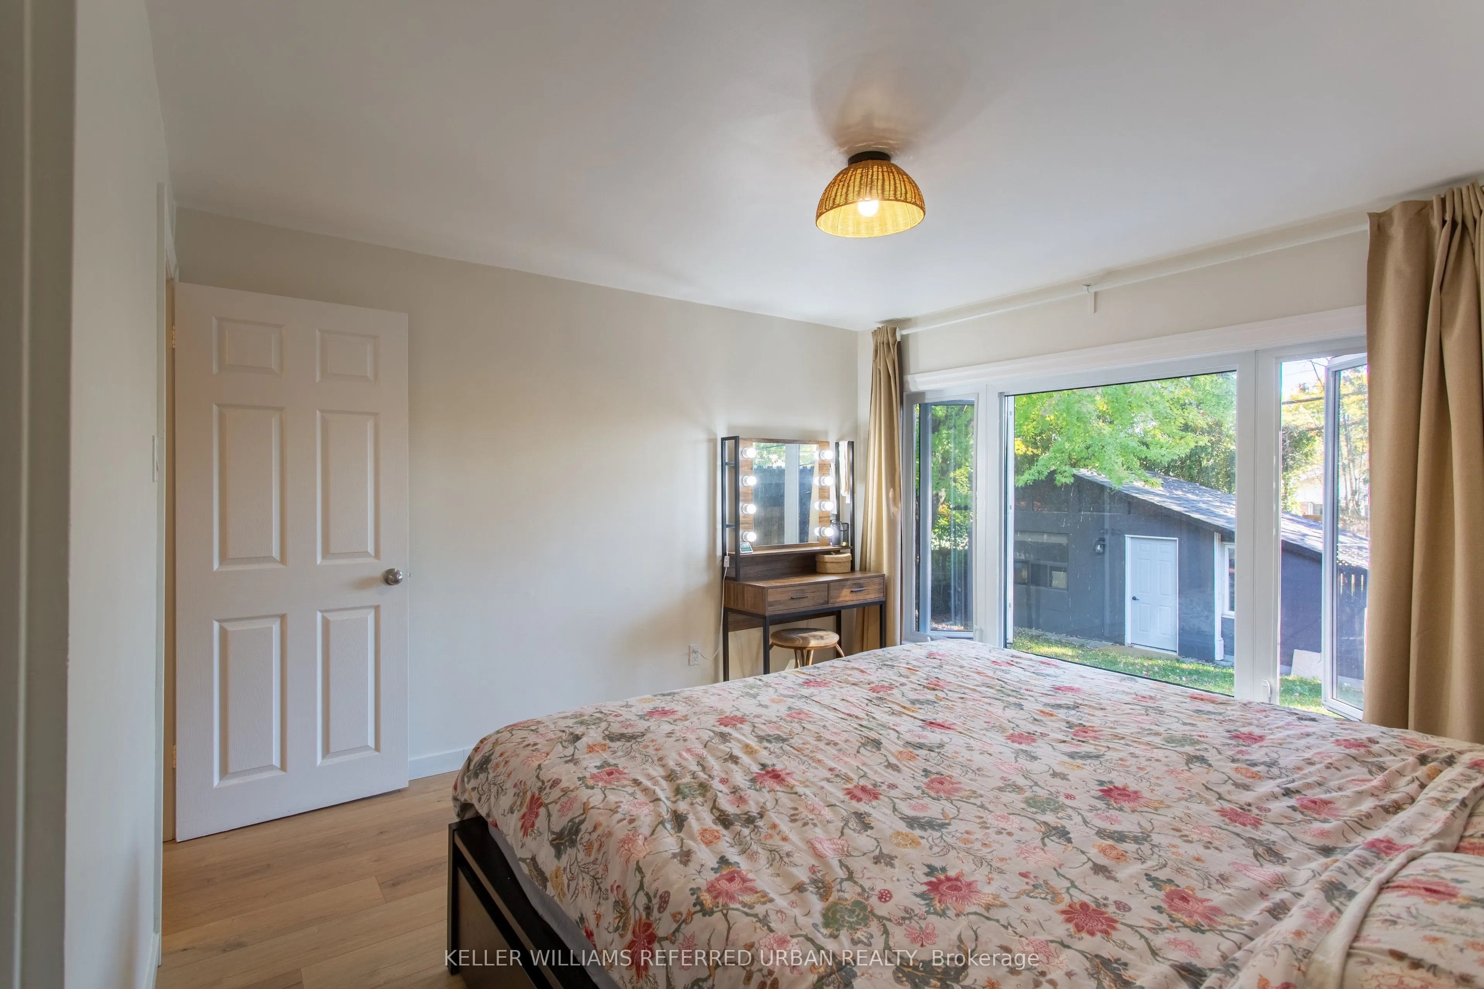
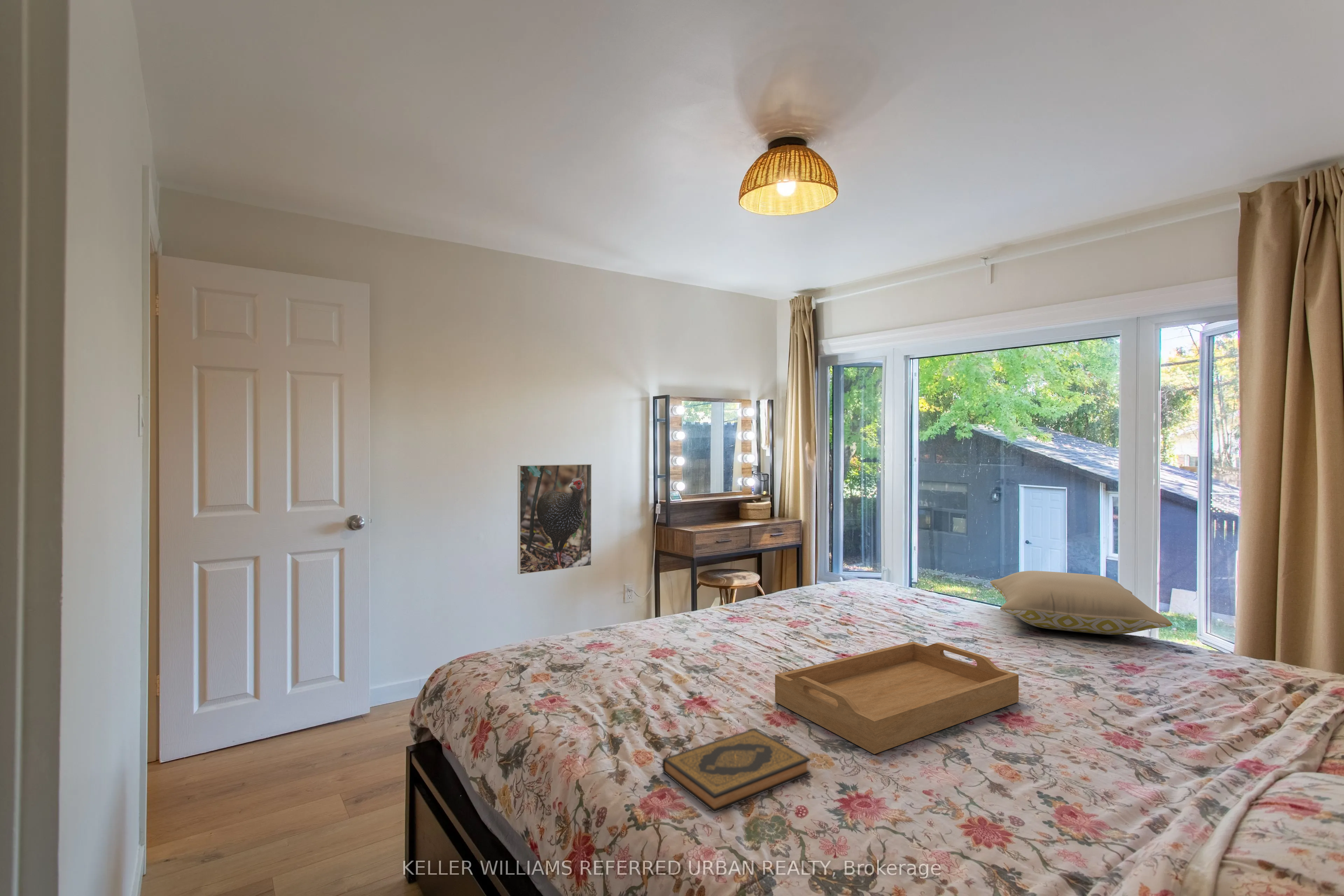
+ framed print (556, 517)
+ serving tray (897, 684)
+ hardback book (736, 765)
+ pillow (1069, 600)
